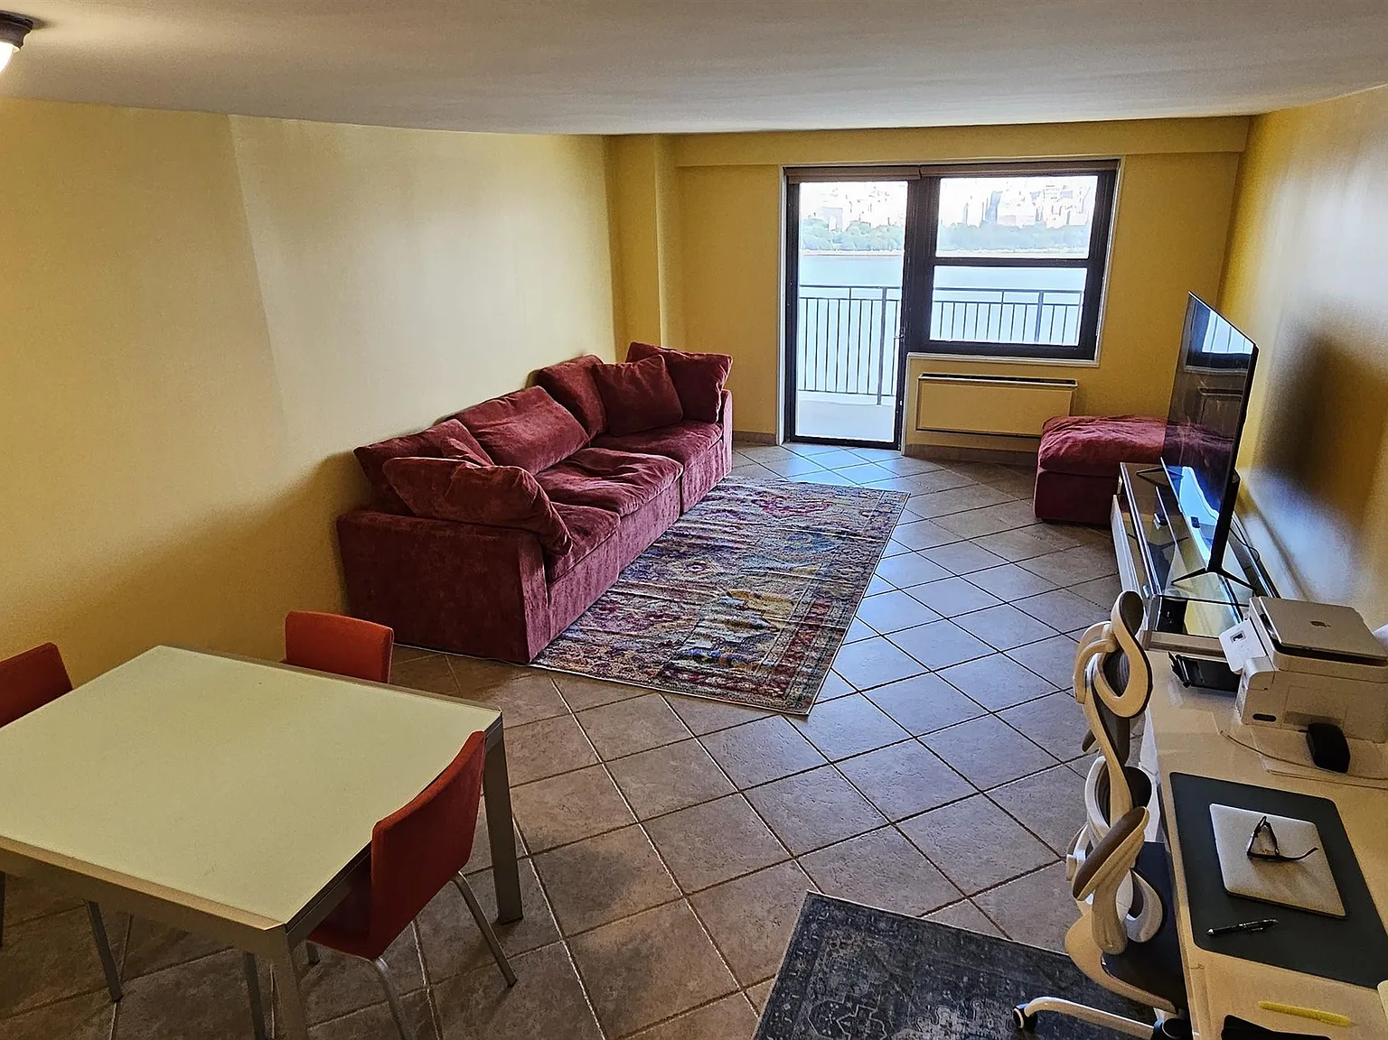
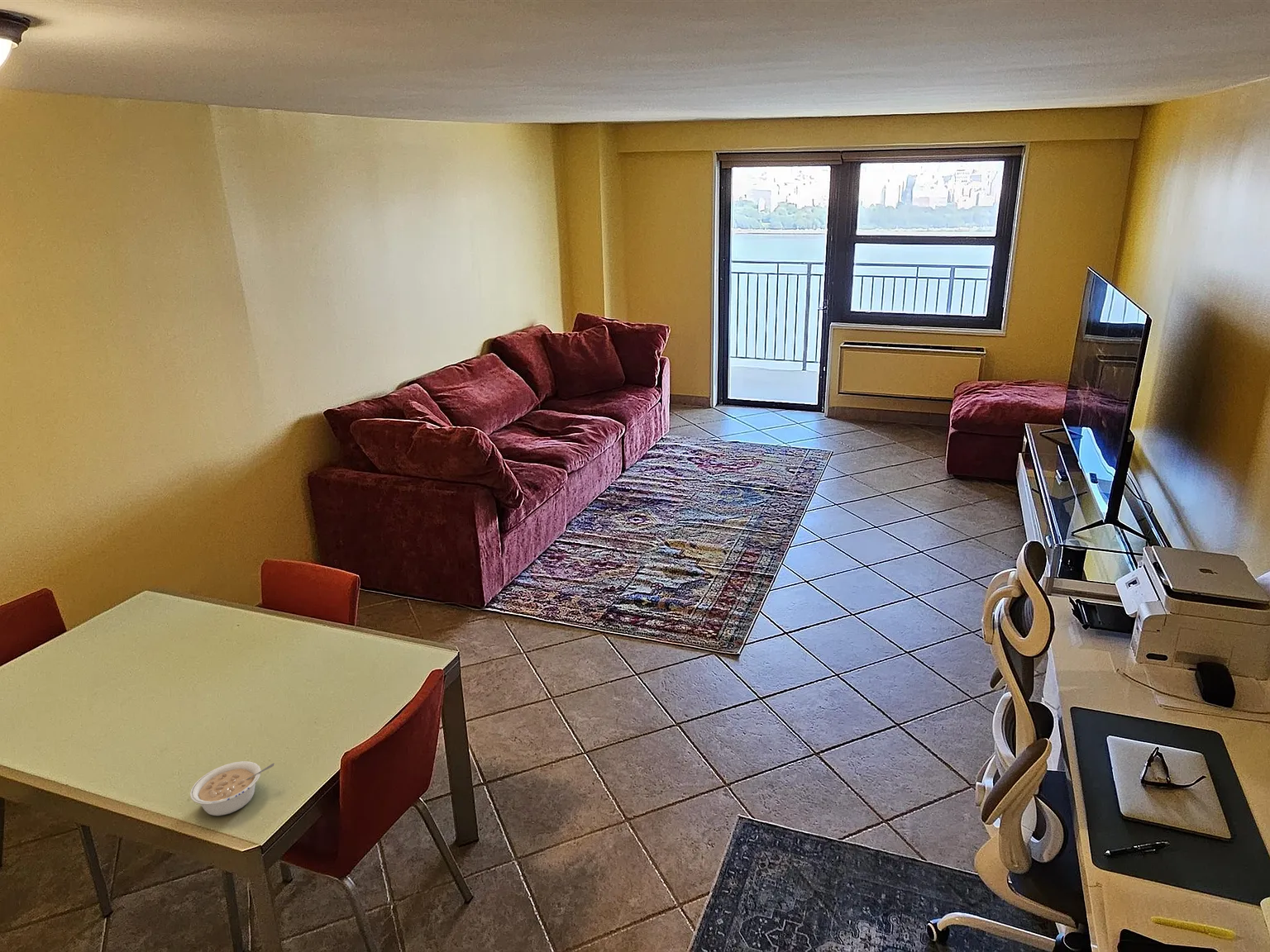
+ legume (230, 788)
